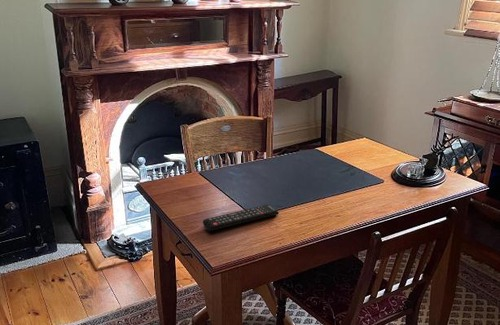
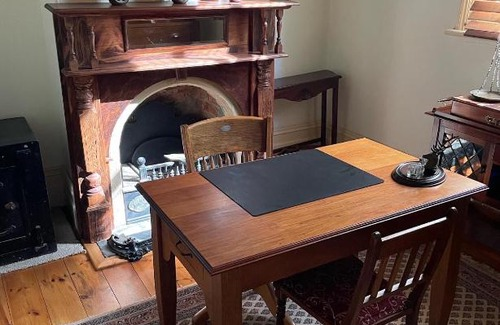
- remote control (241, 217)
